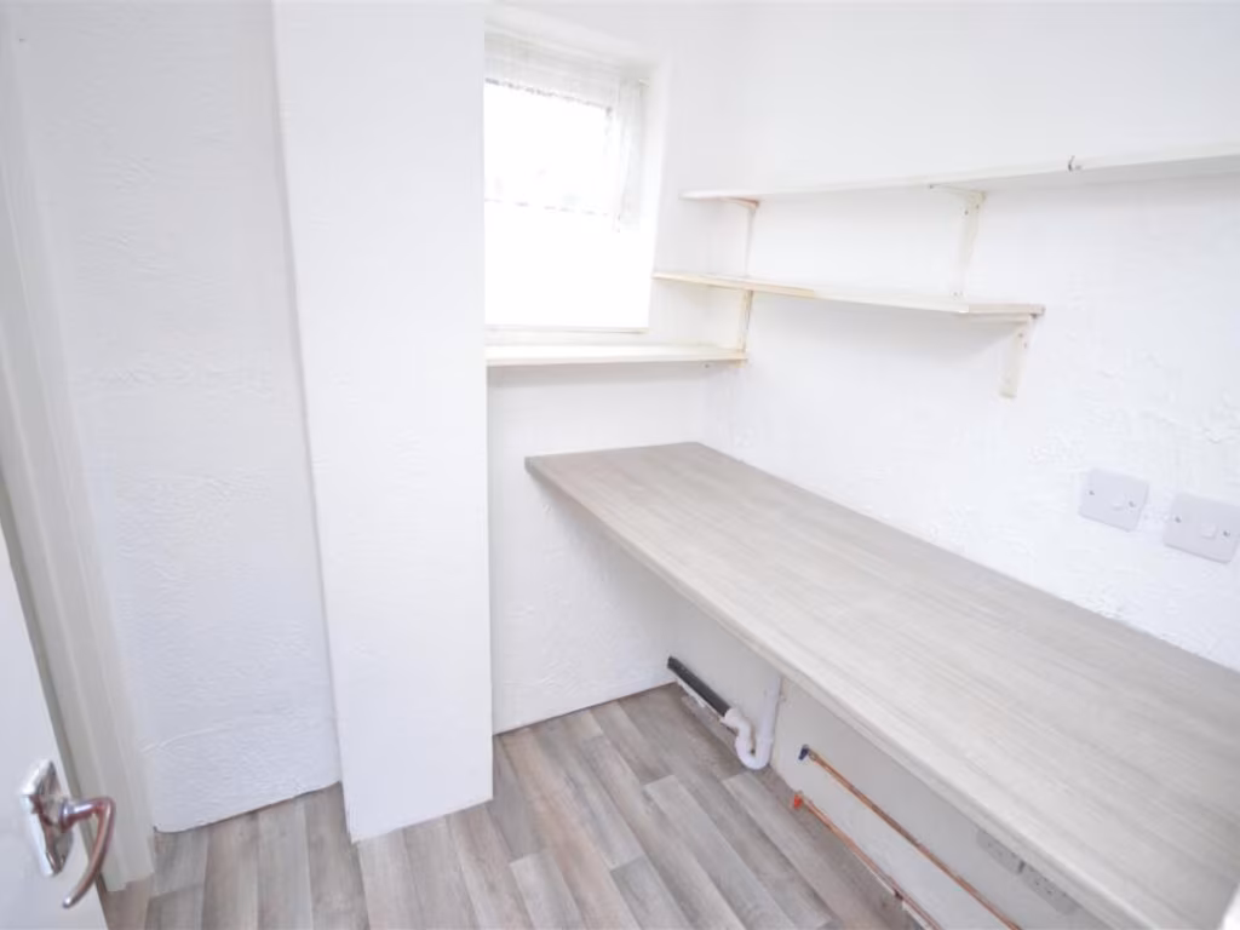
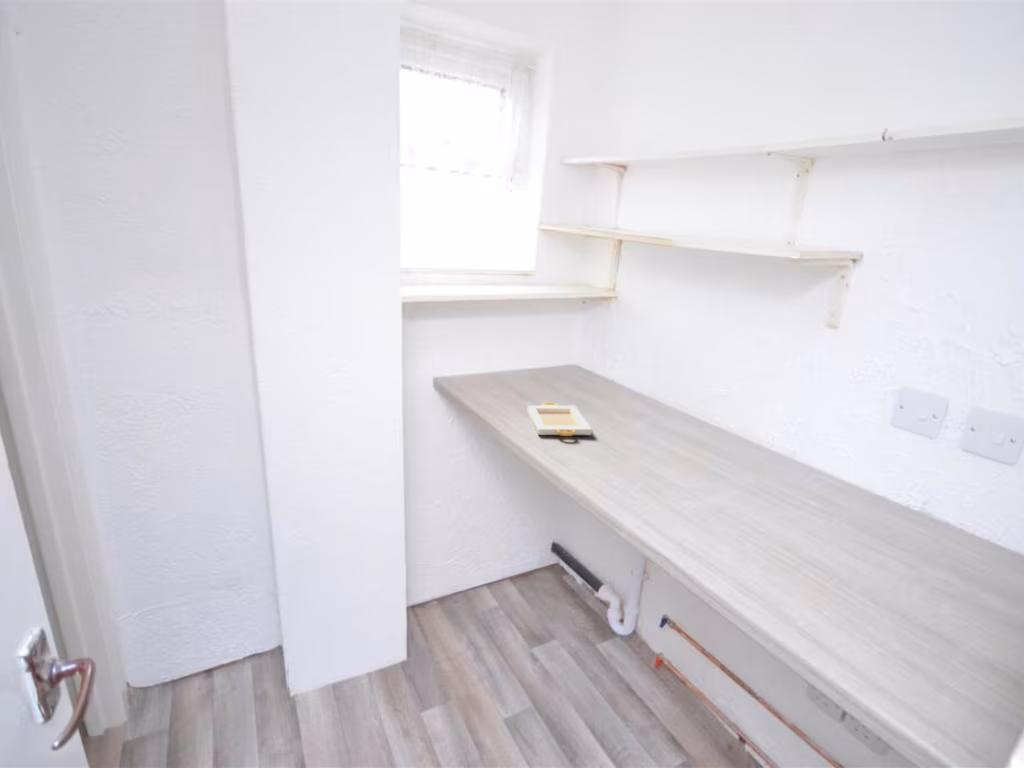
+ picture frame (557, 419)
